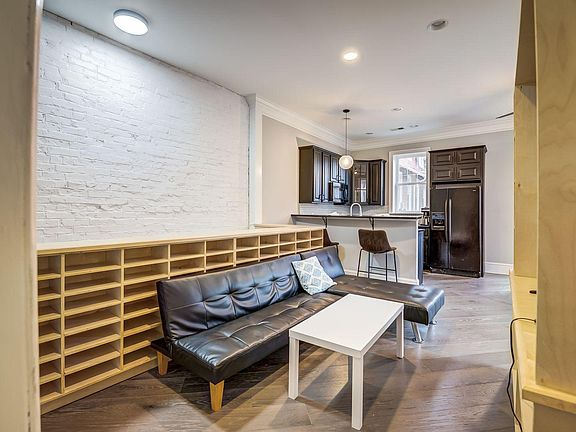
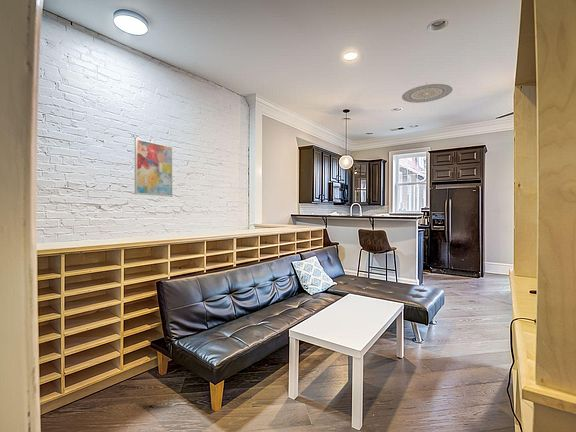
+ ceiling light (426, 87)
+ wall art (154, 169)
